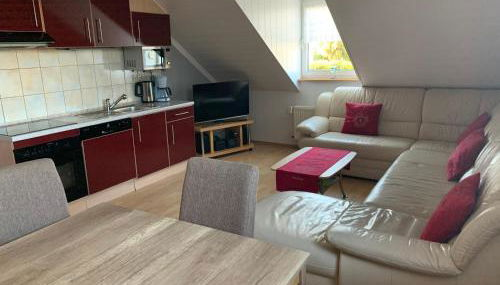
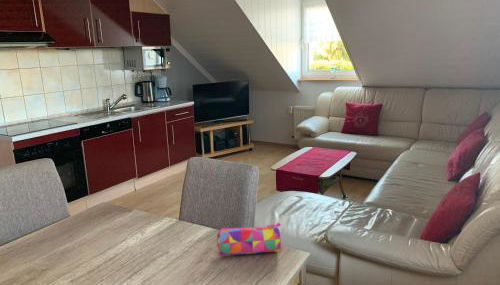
+ pencil case (249, 239)
